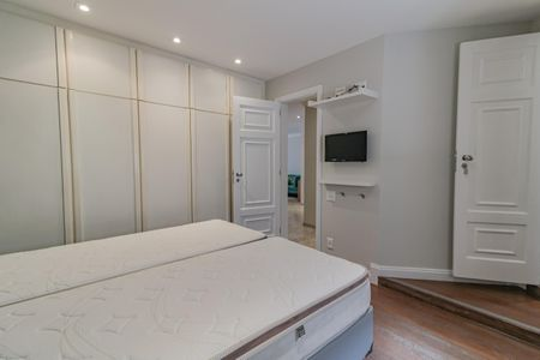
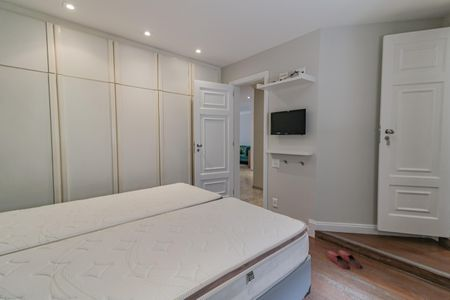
+ slippers (342, 256)
